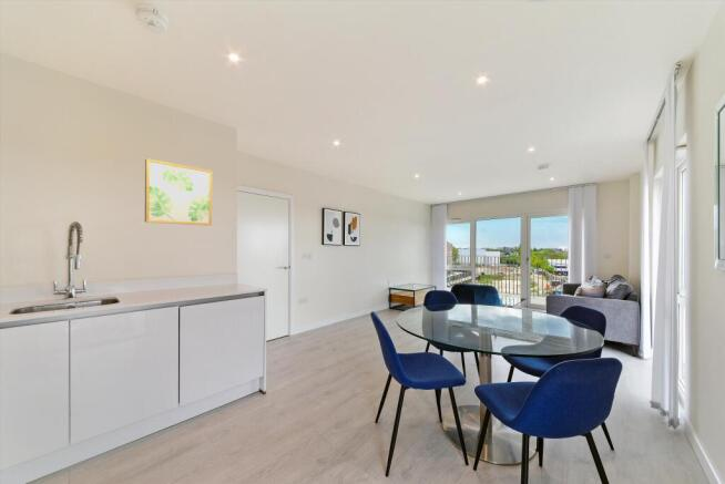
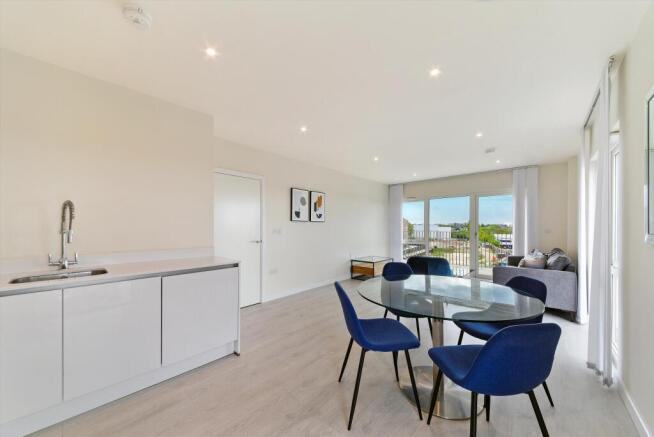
- wall art (181, 194)
